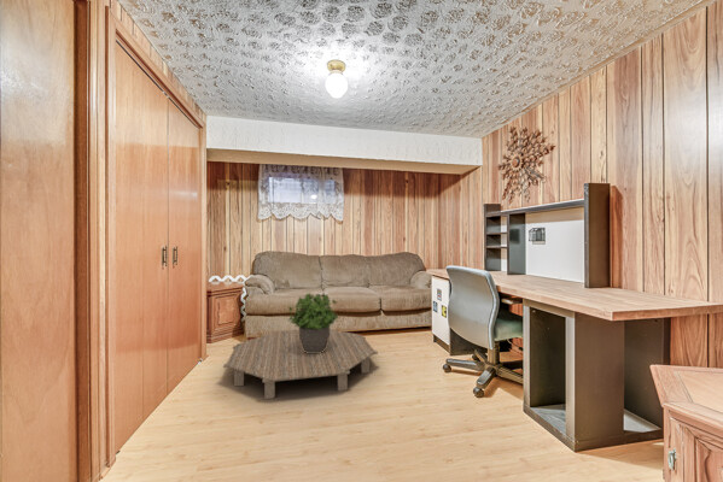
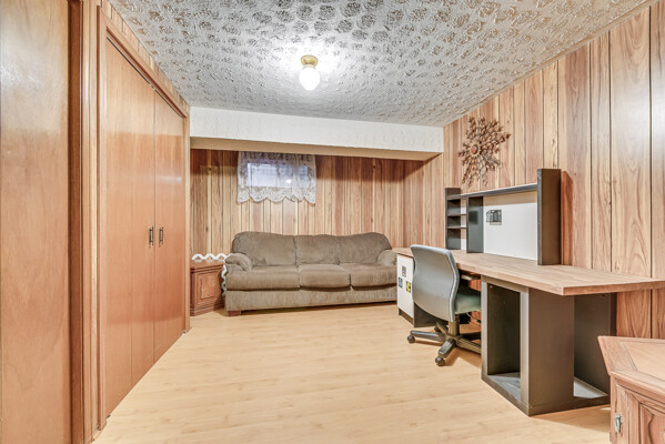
- coffee table (303, 357)
- potted plant (313, 319)
